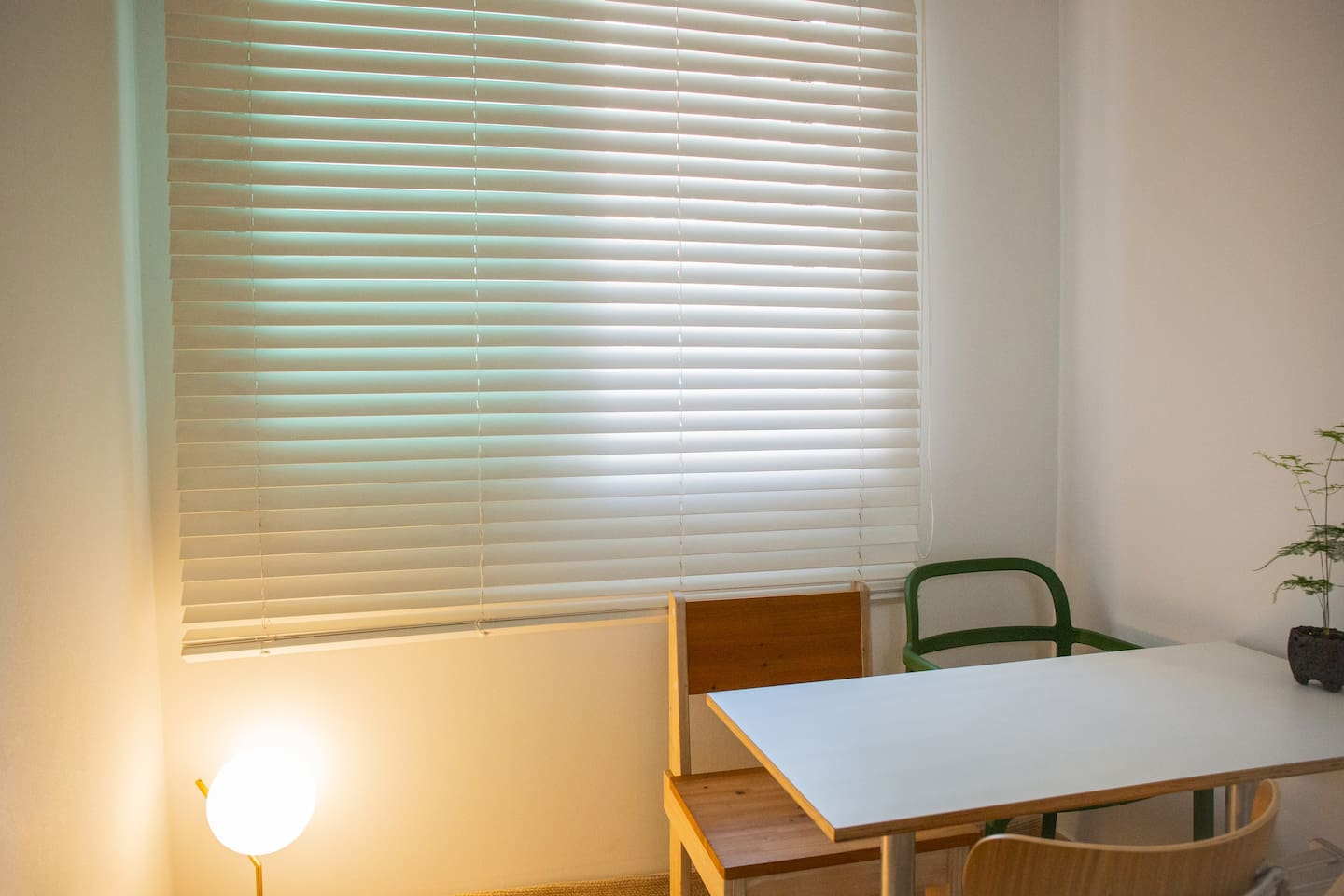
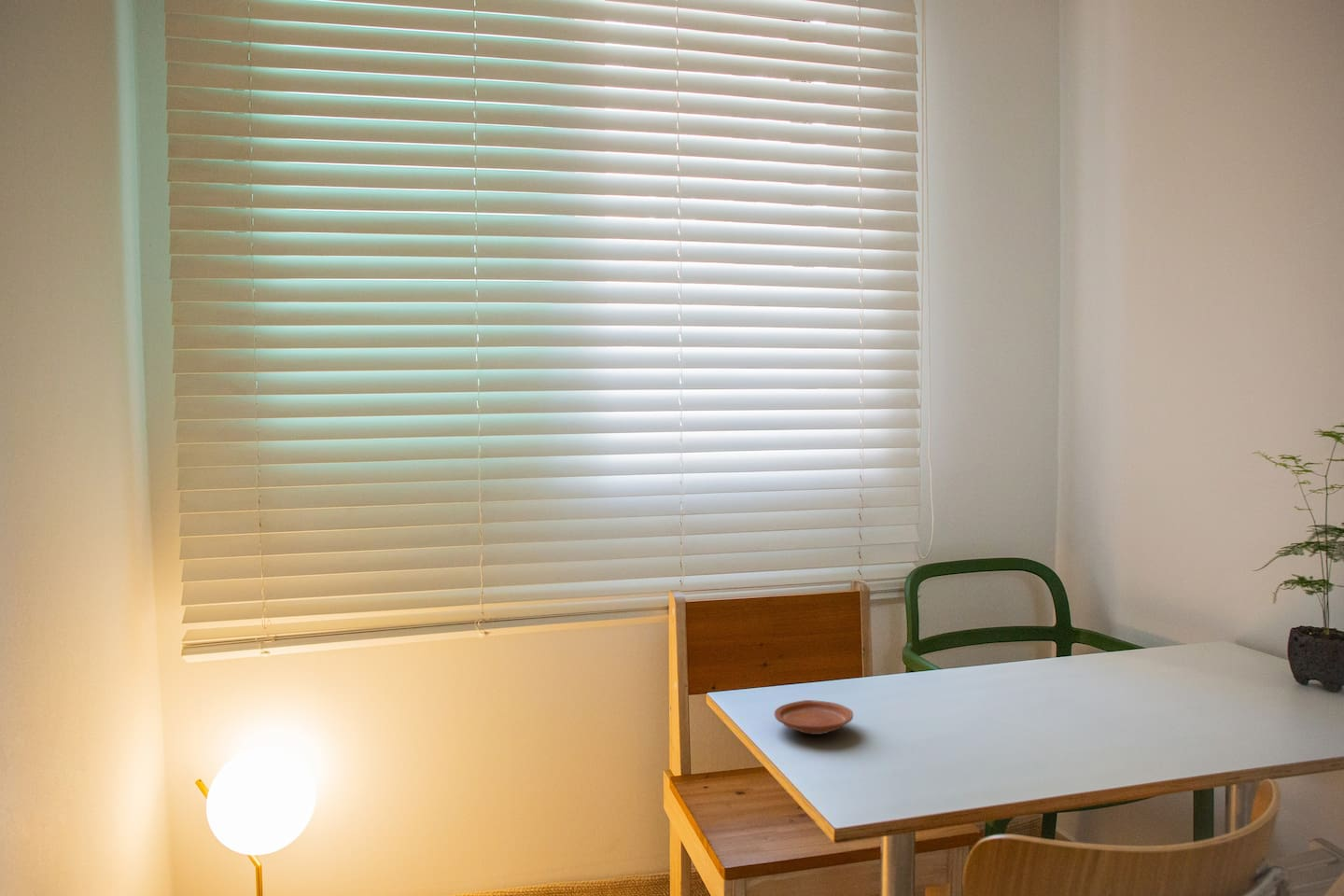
+ plate (813, 721)
